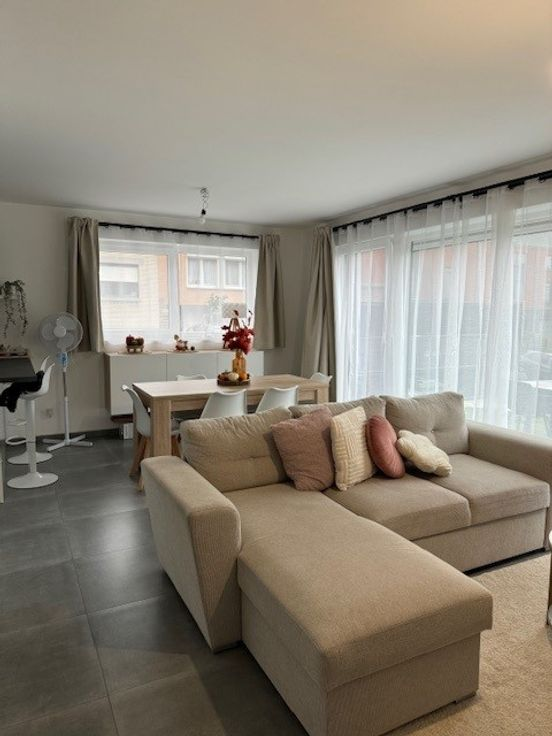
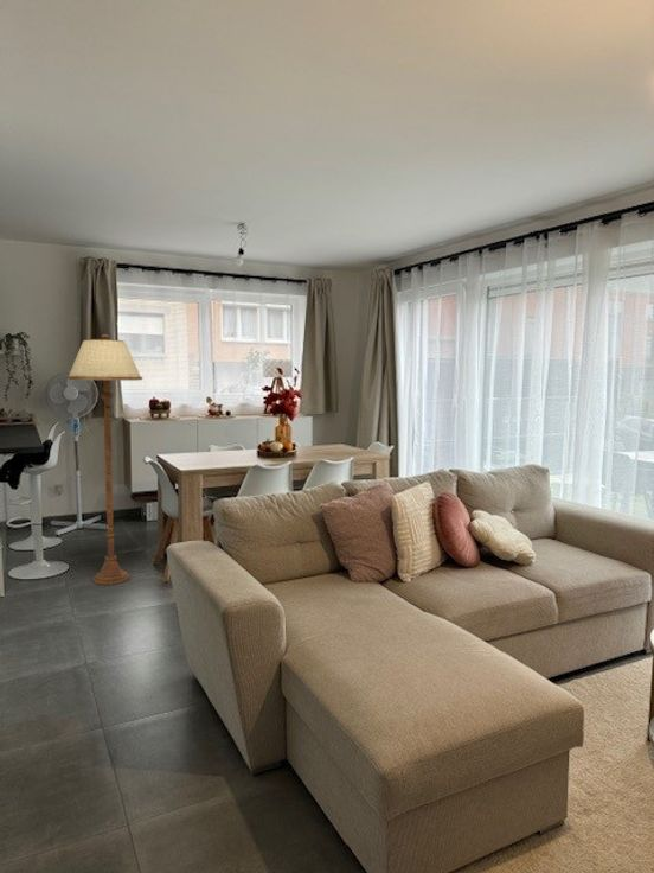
+ floor lamp (107, 459)
